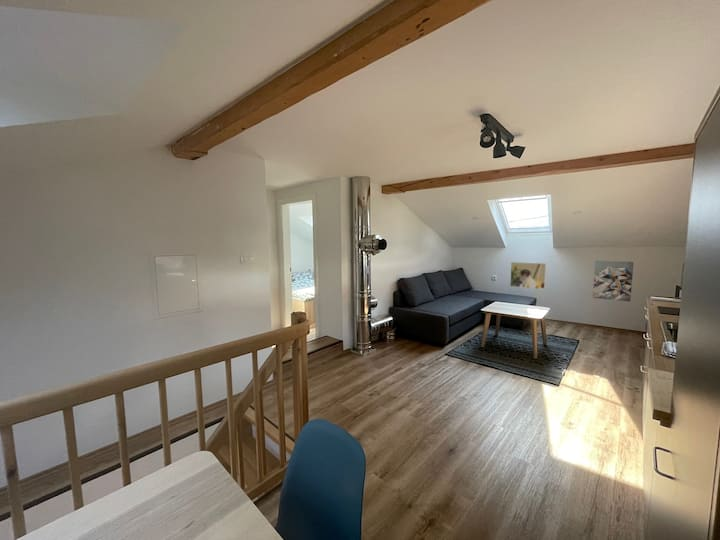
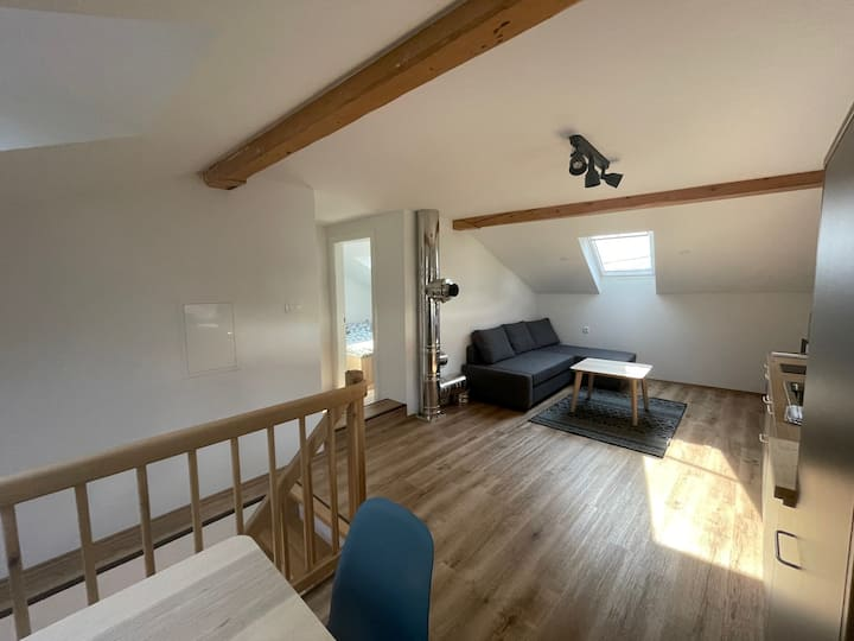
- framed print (527, 275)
- wall art (612, 280)
